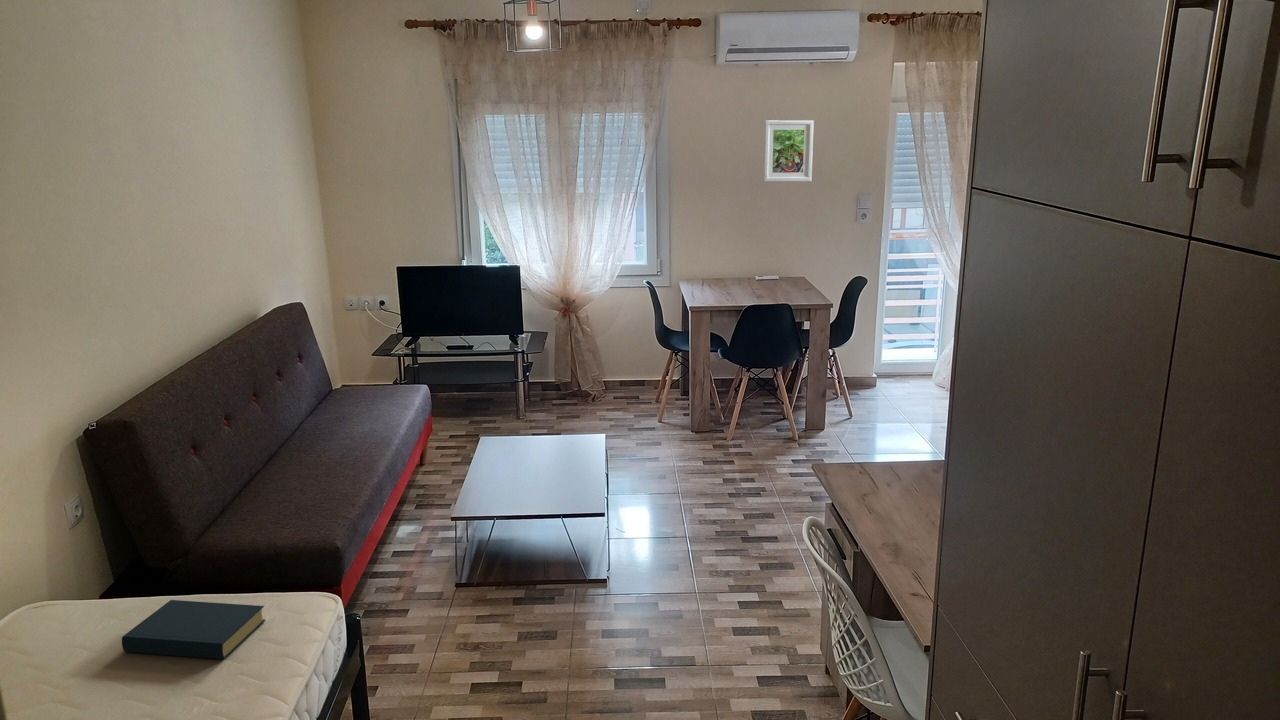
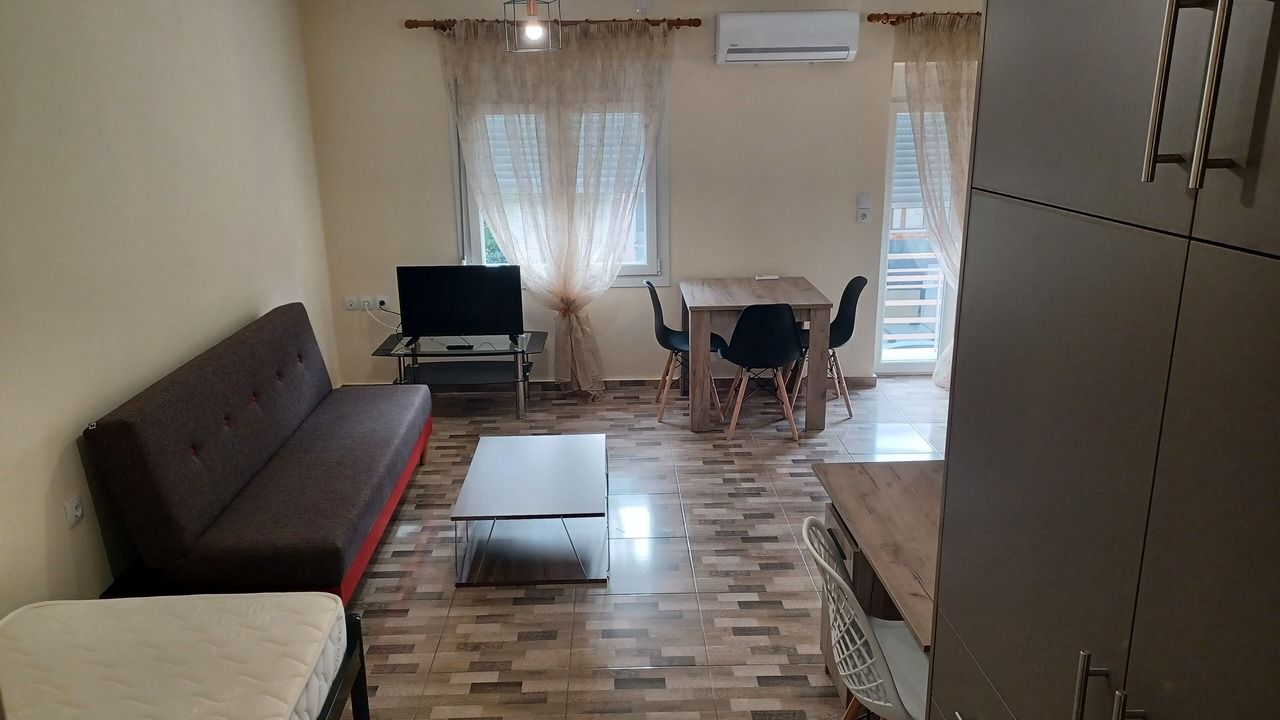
- hardback book (195, 628)
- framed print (788, 151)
